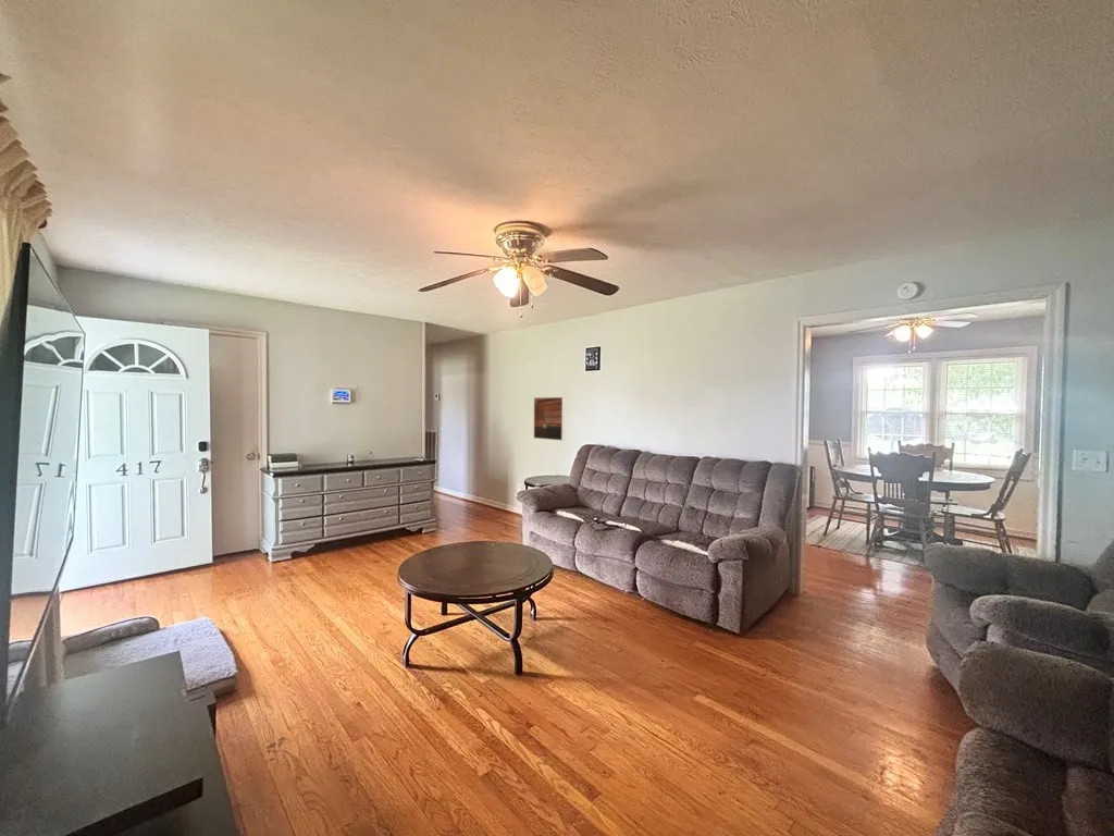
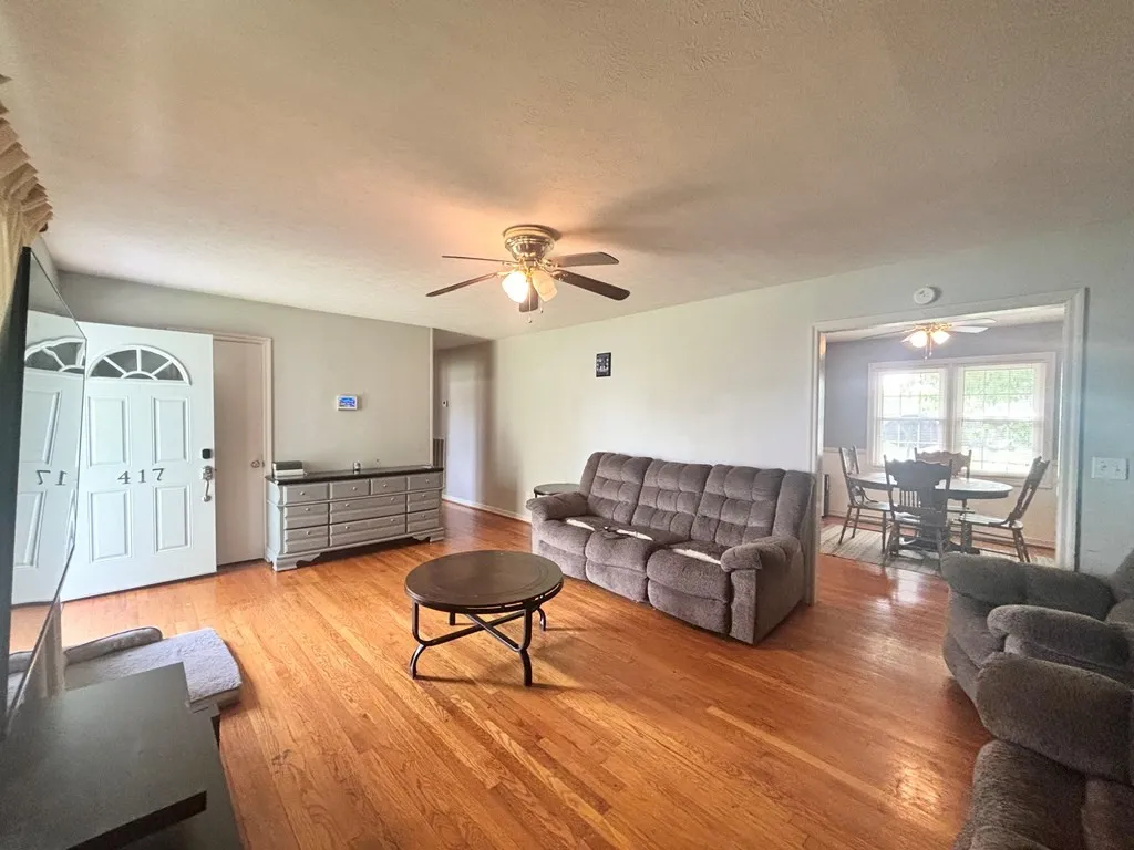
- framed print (548, 418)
